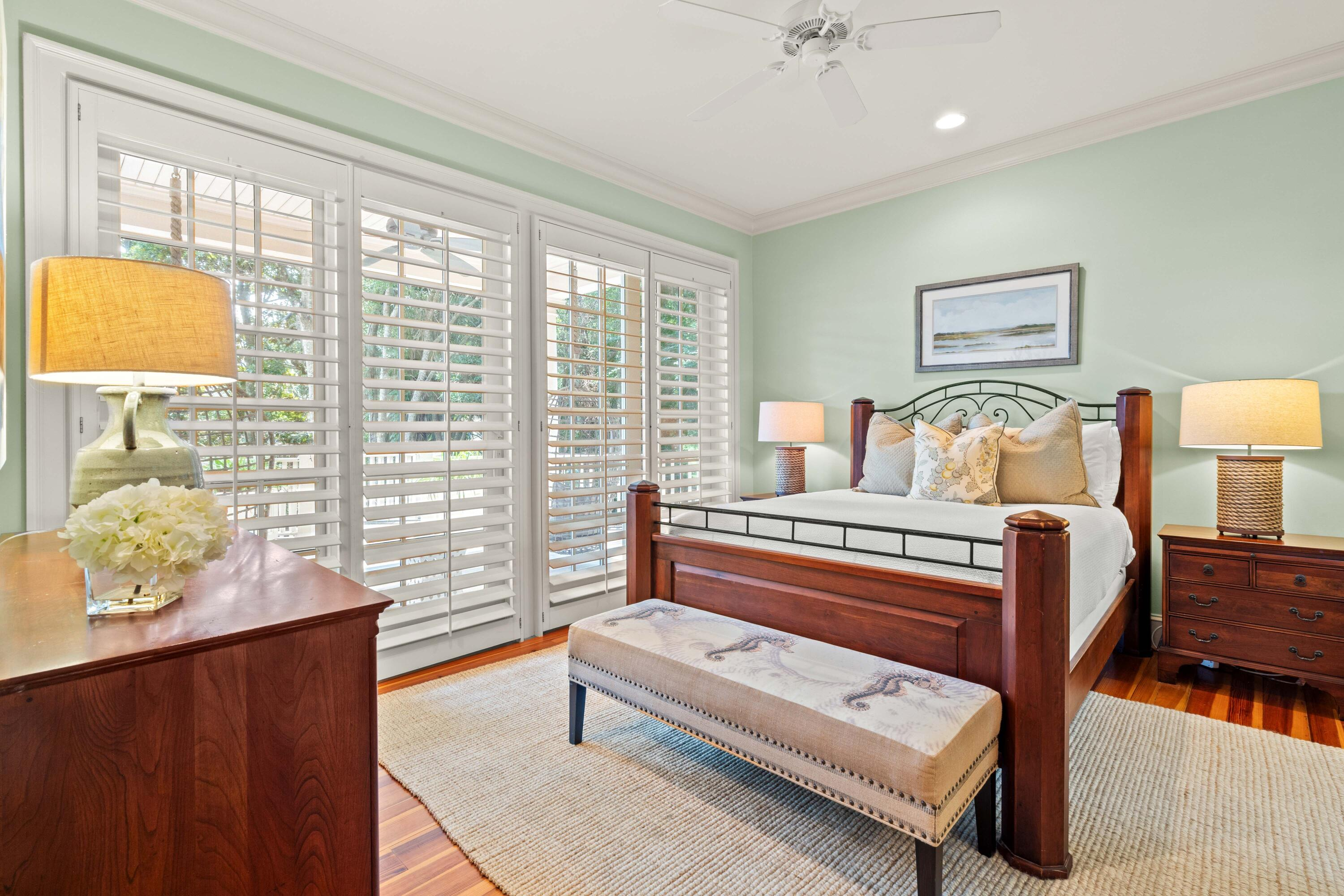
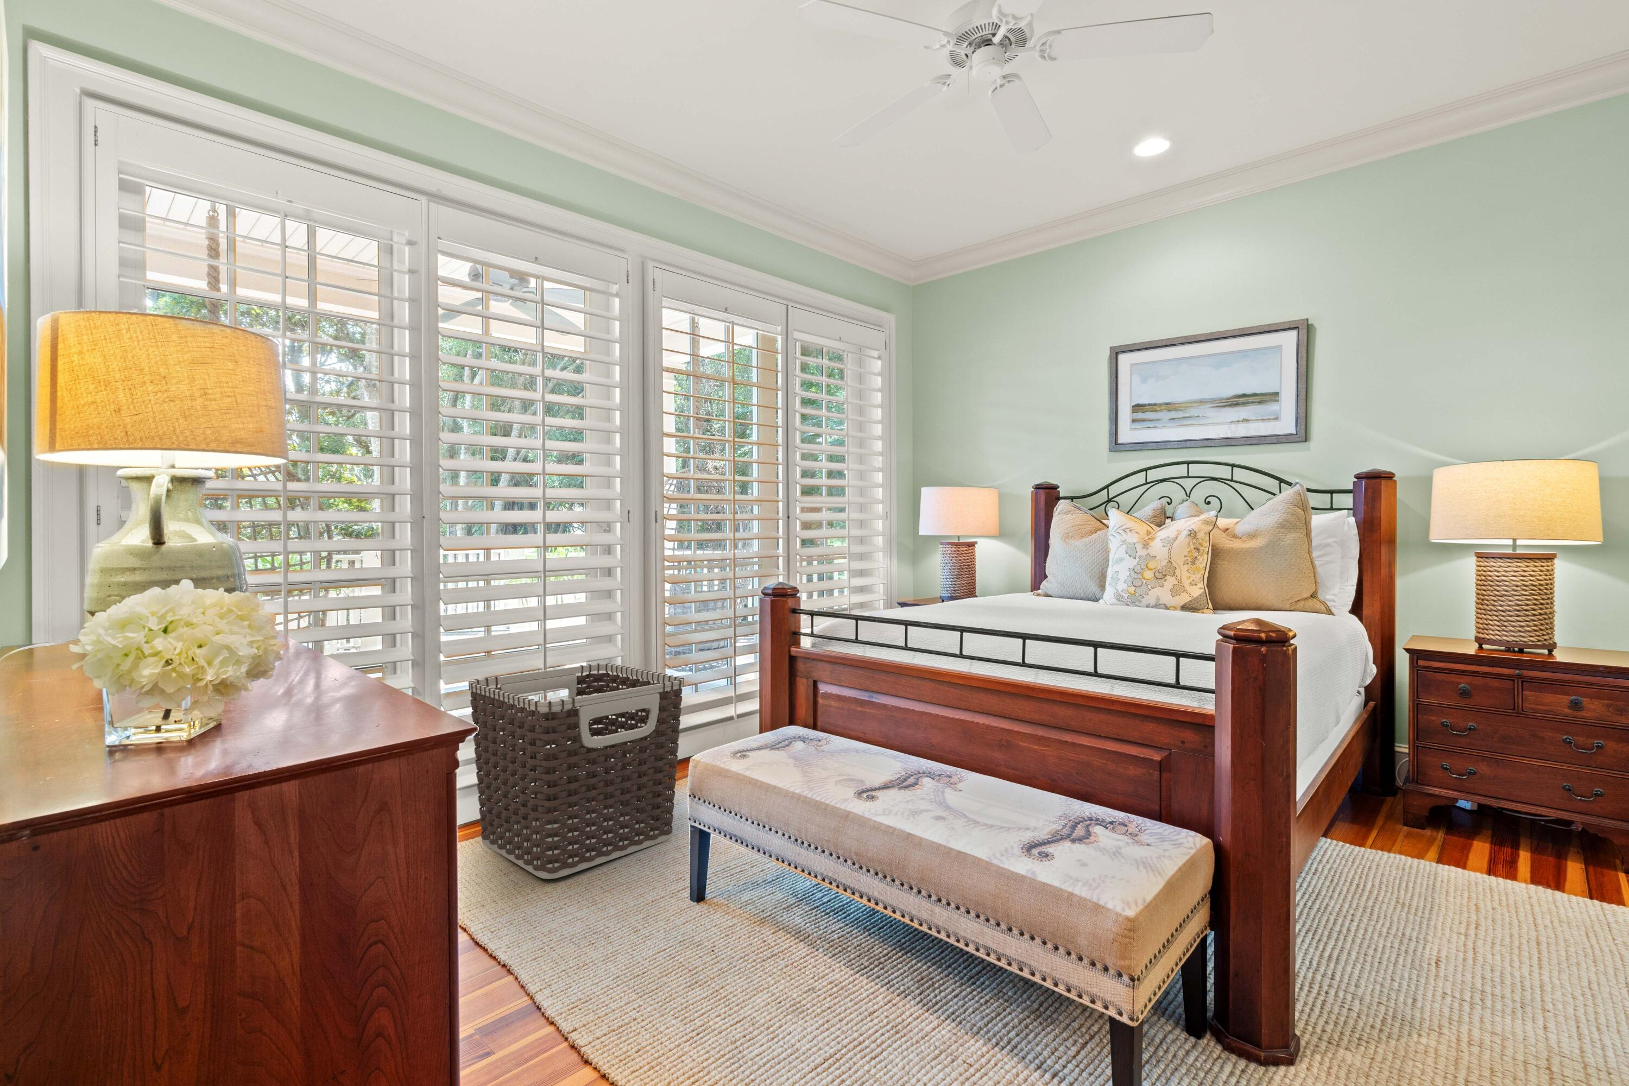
+ clothes hamper (577, 759)
